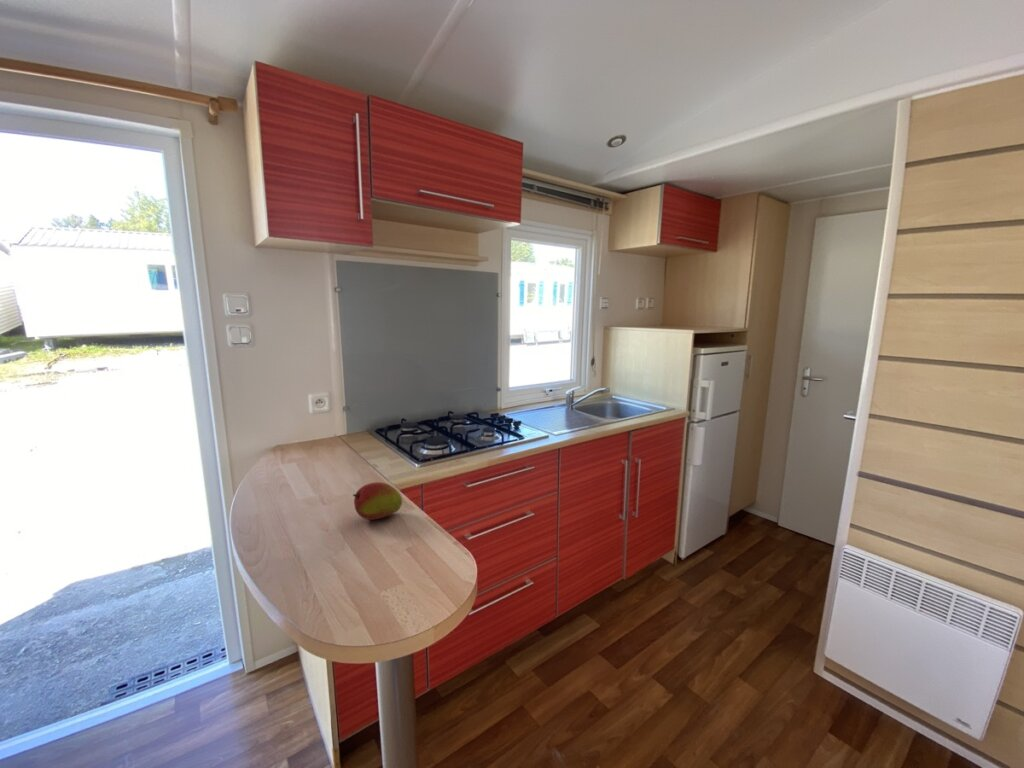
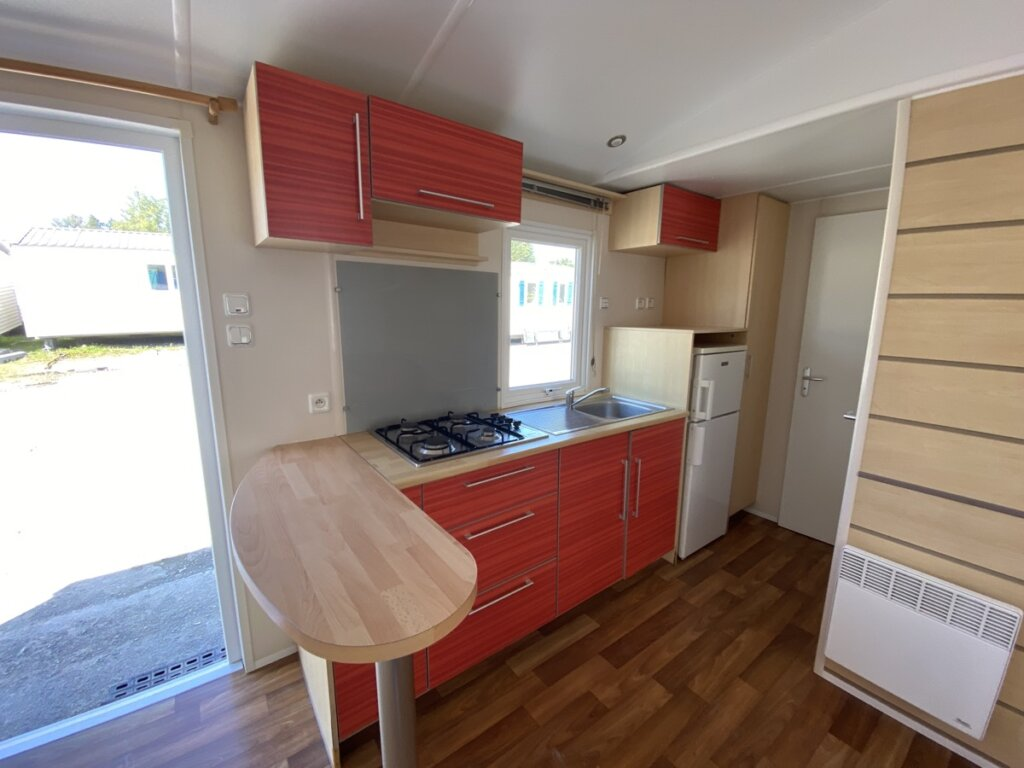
- fruit (377, 500)
